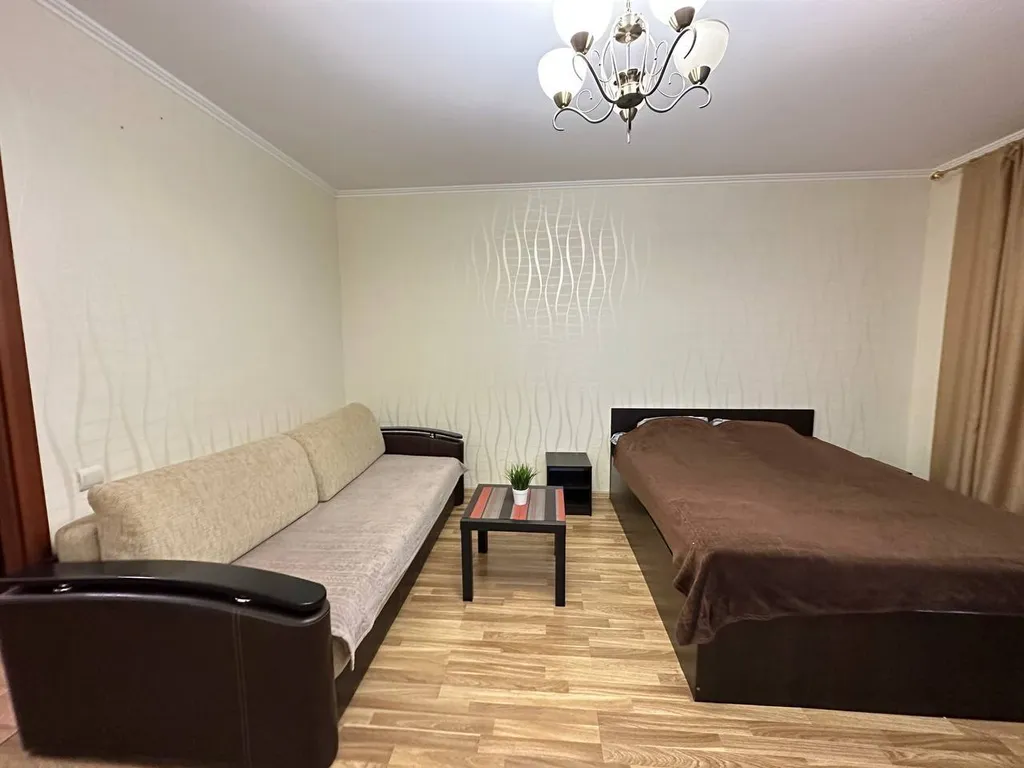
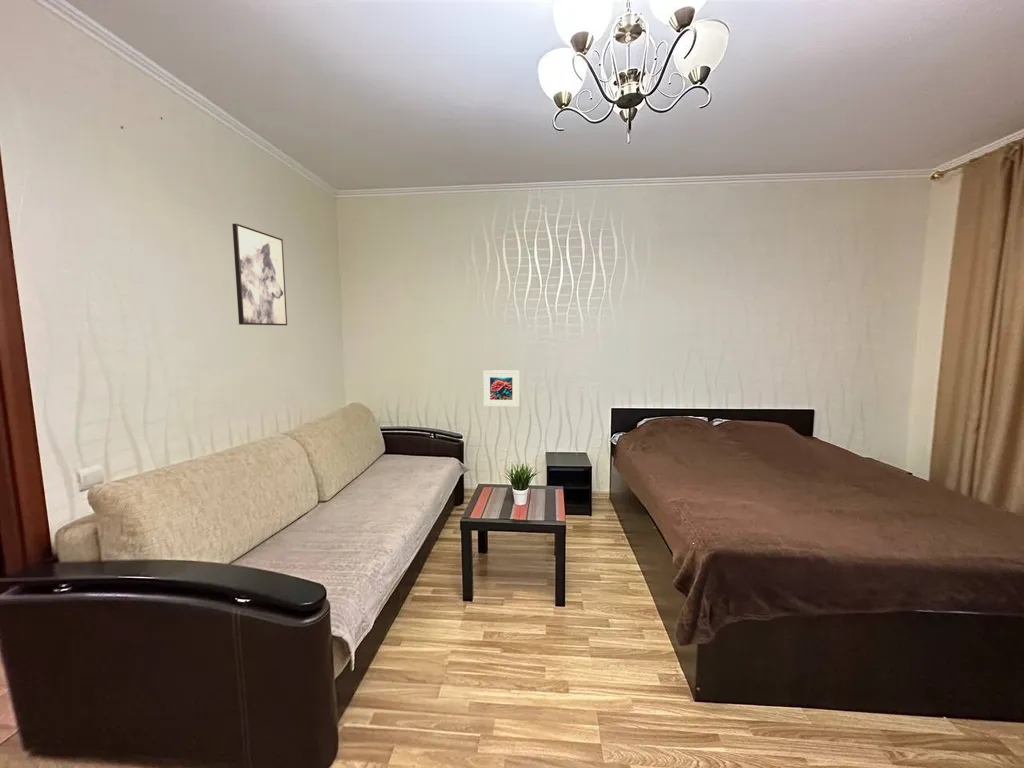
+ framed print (501, 388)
+ wall art (262, 279)
